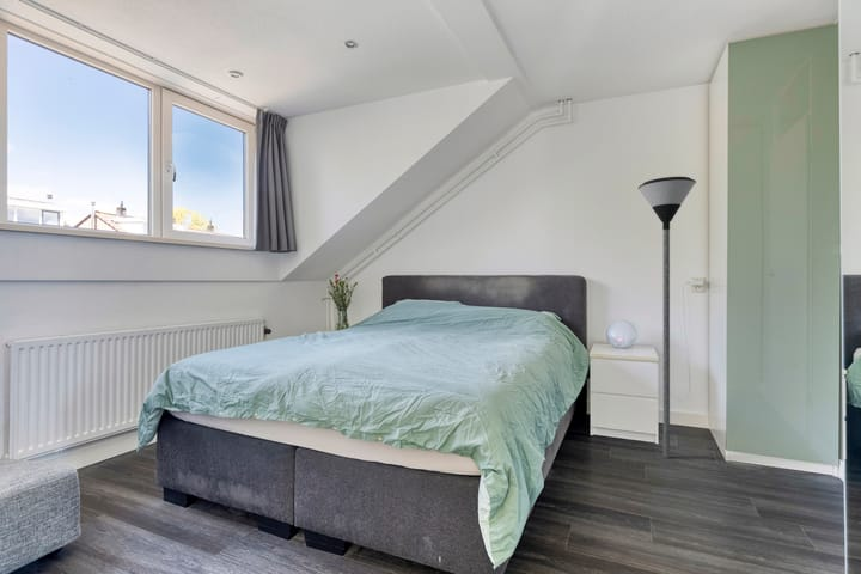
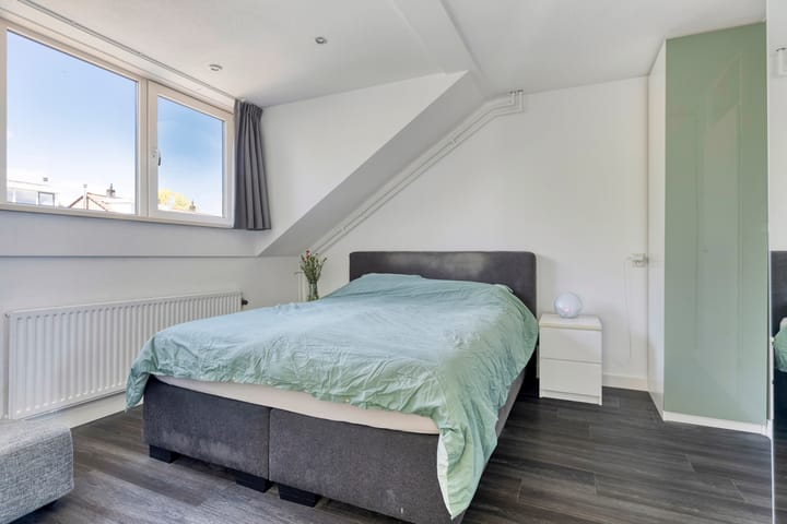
- floor lamp (666, 318)
